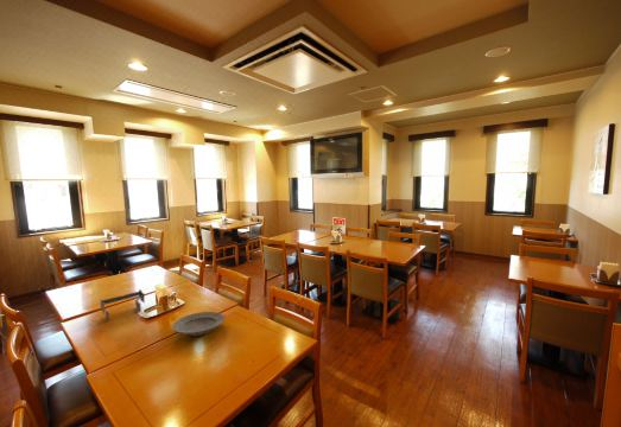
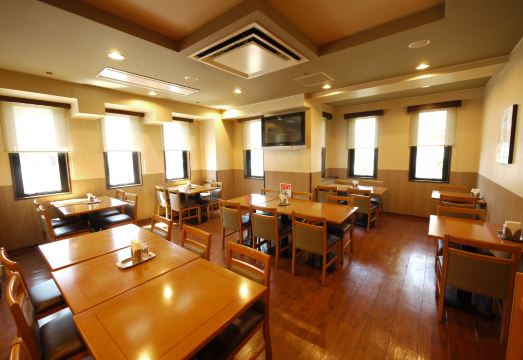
- plate (199, 325)
- napkin holder (122, 299)
